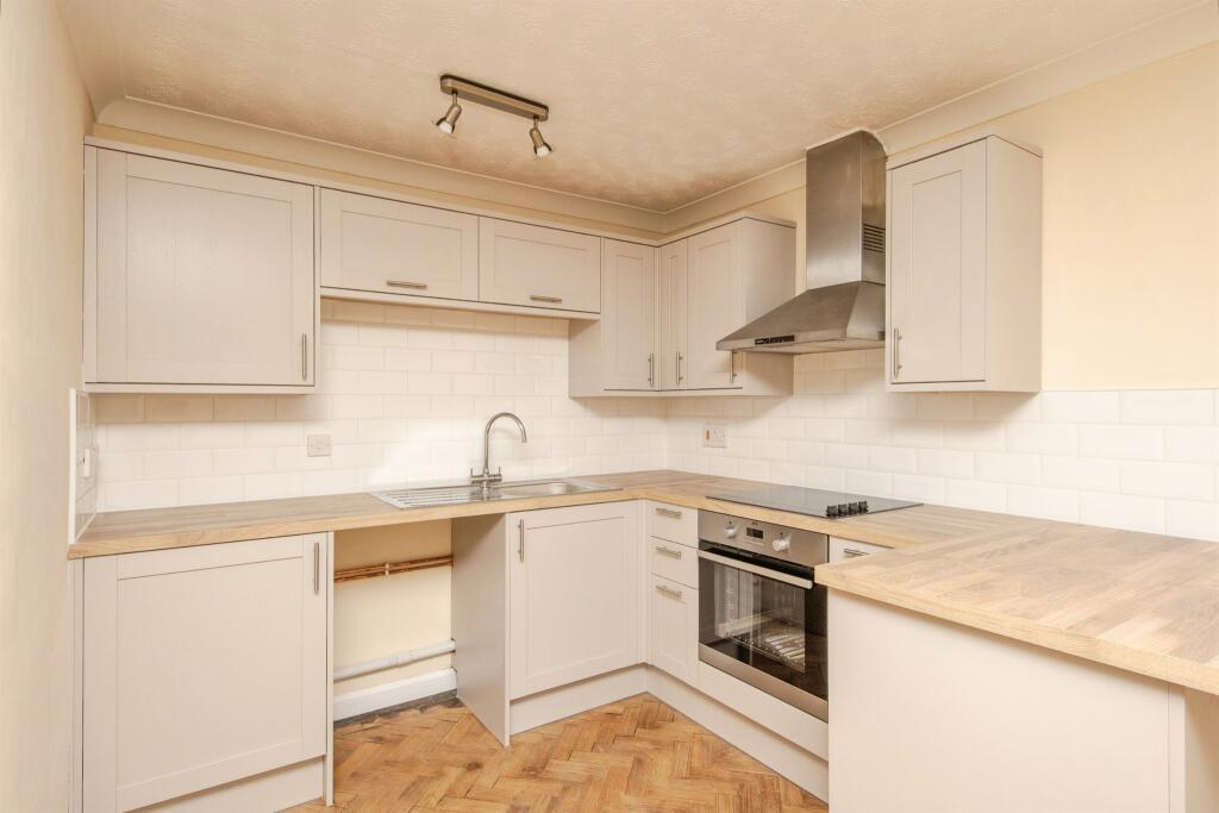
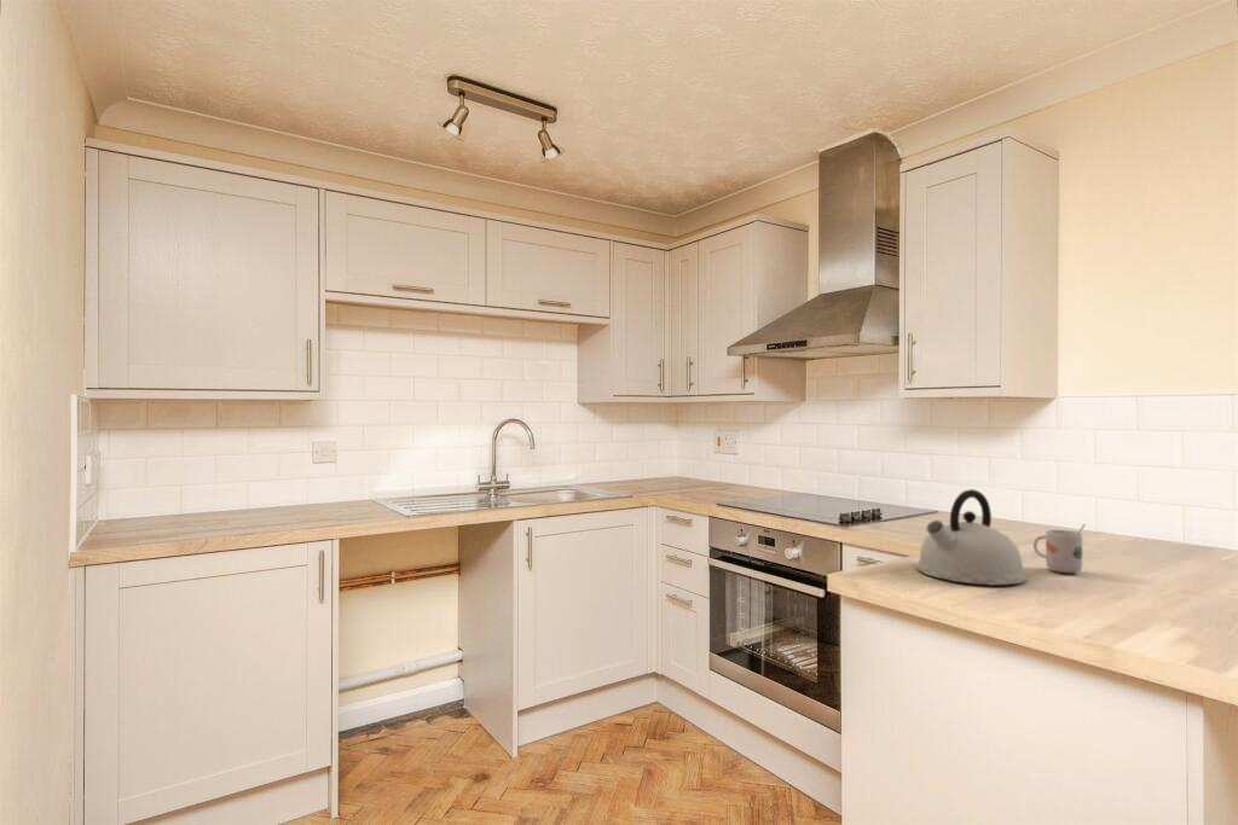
+ mug (1058, 545)
+ kettle (966, 531)
